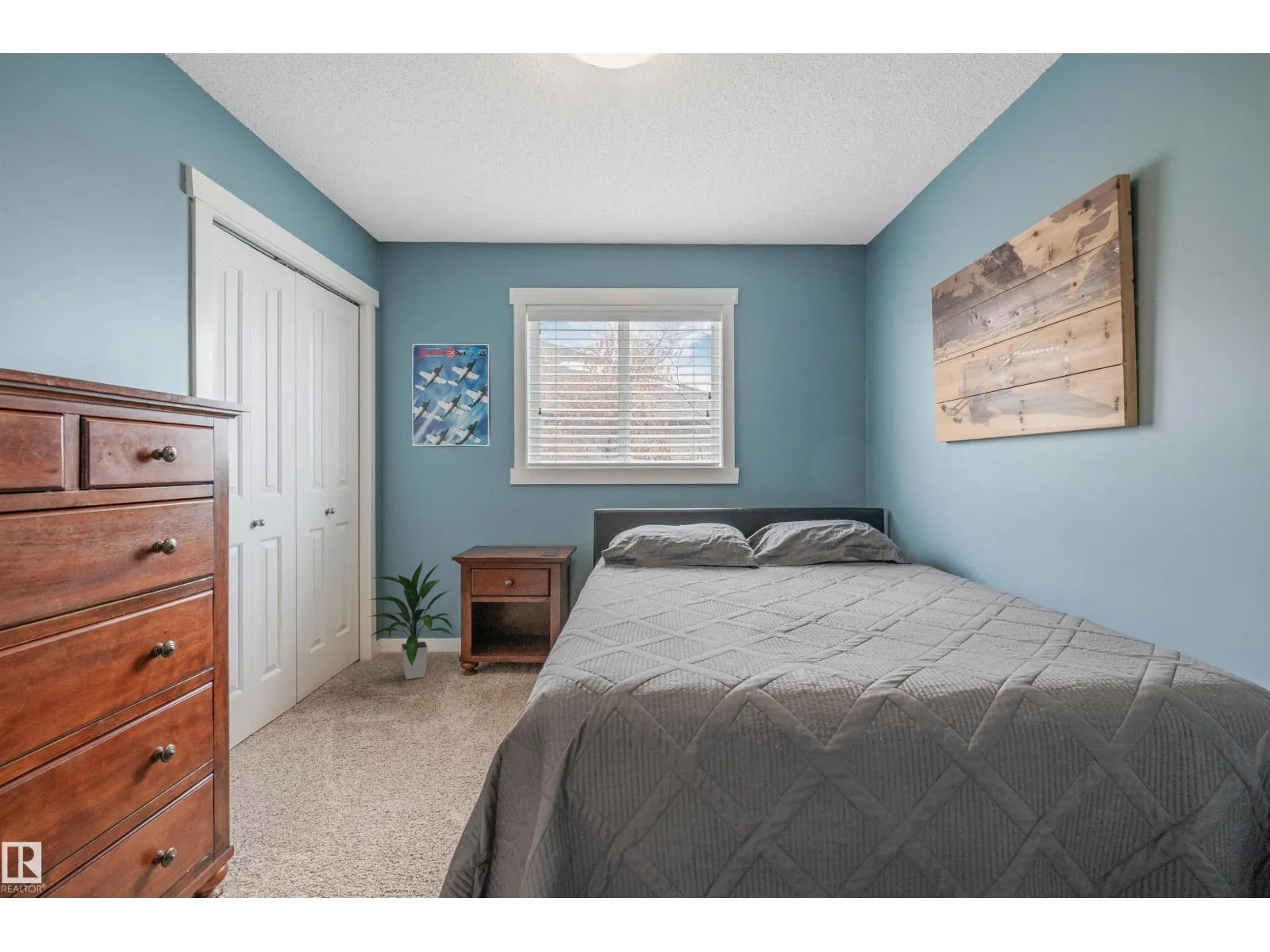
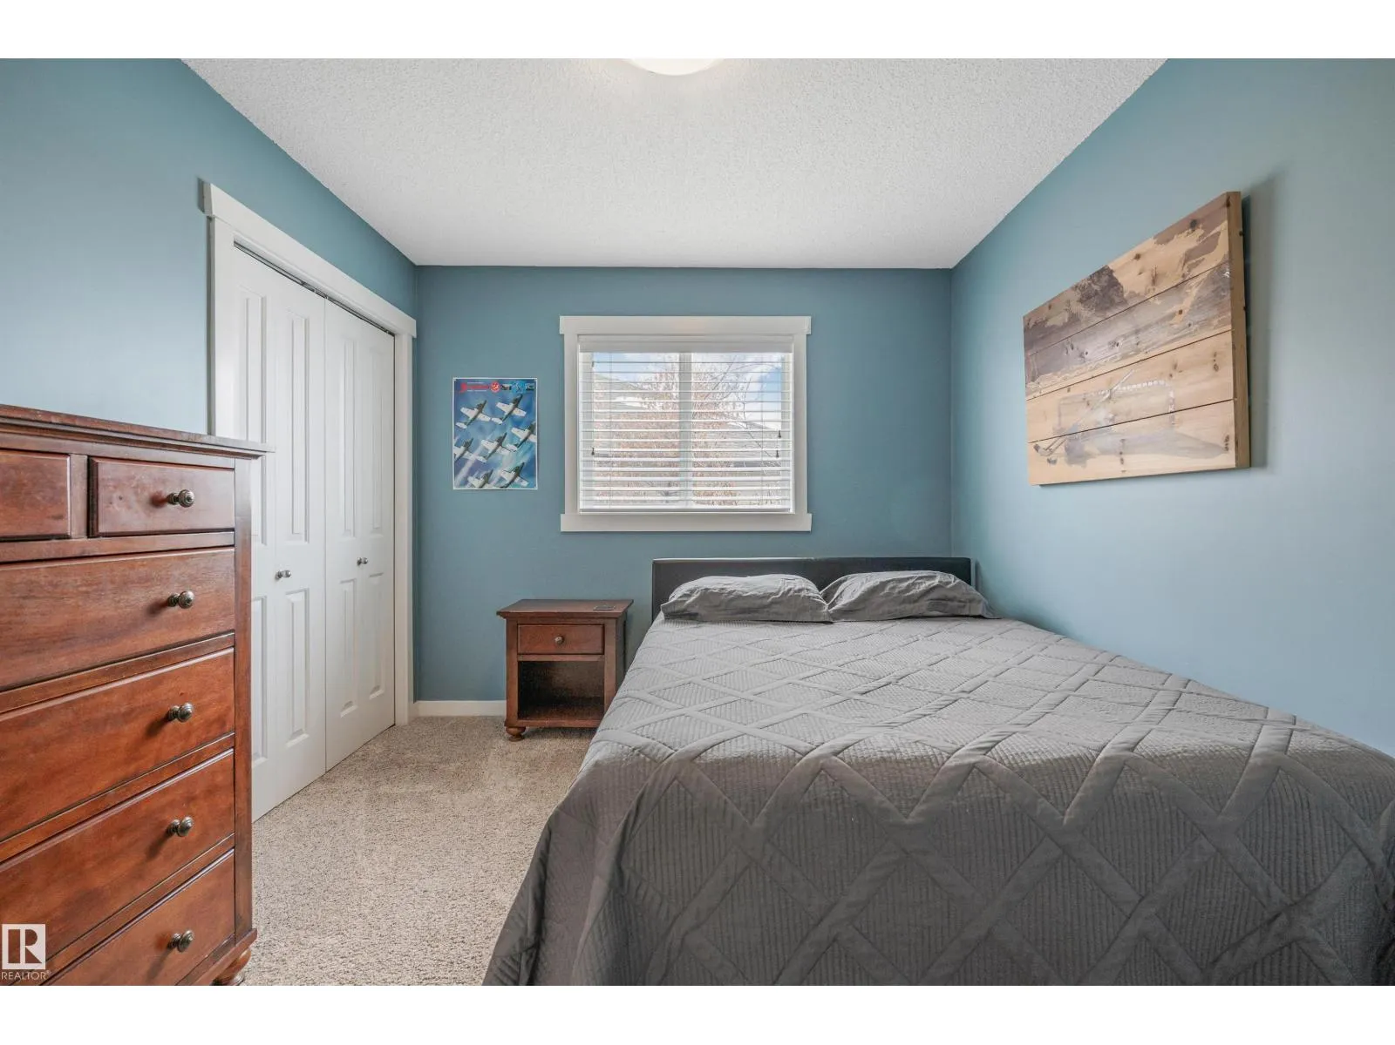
- indoor plant (412, 620)
